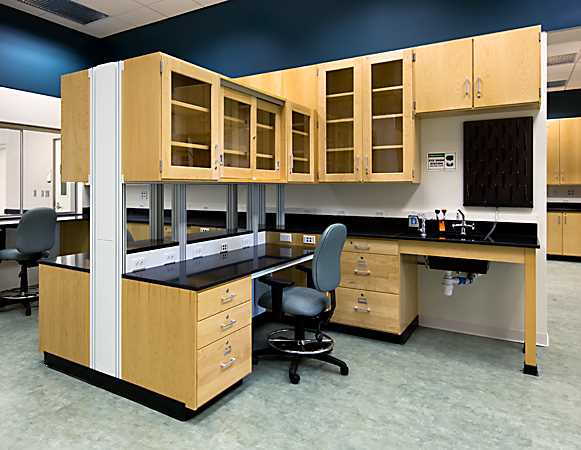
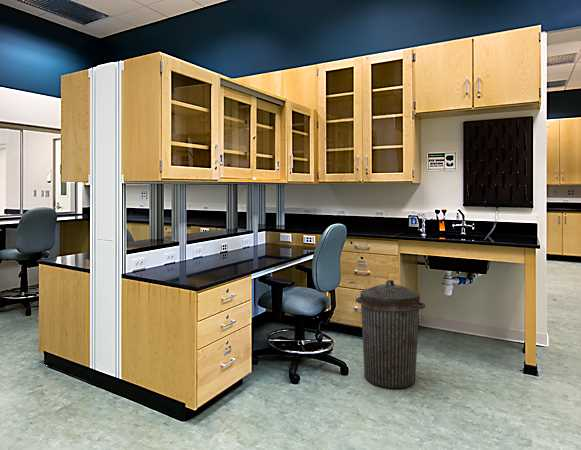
+ trash can (389, 329)
